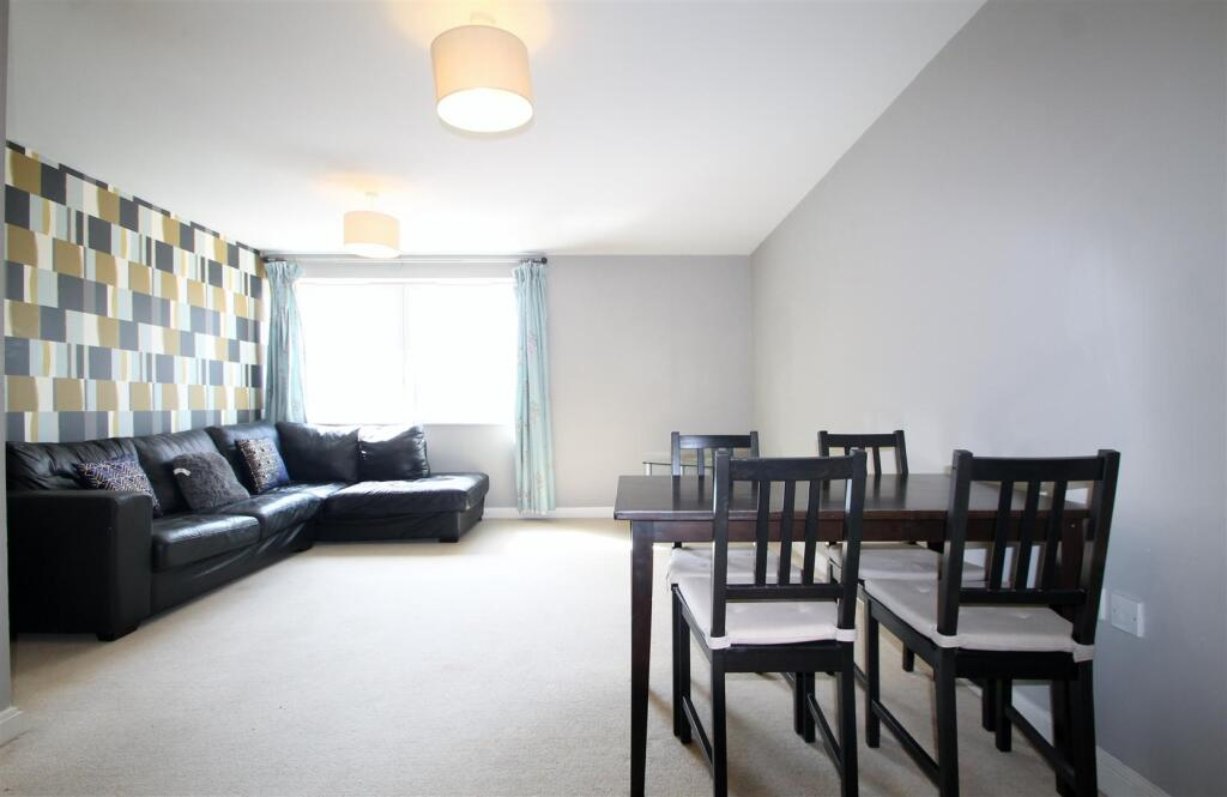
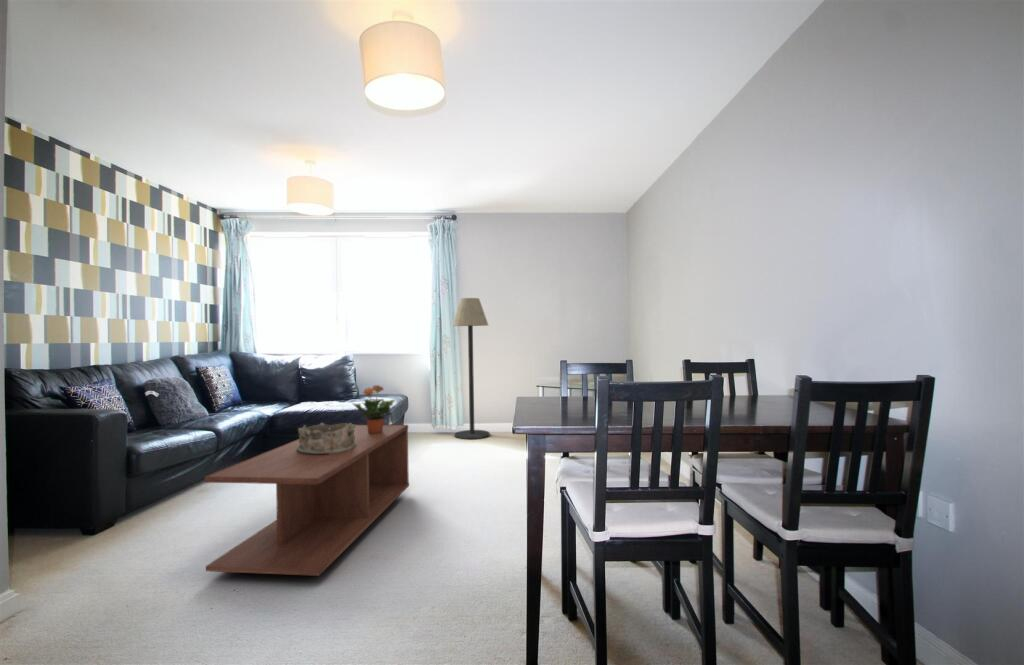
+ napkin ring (326, 435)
+ floor lamp (471, 366)
+ coffee table (328, 486)
+ potted plant (374, 408)
